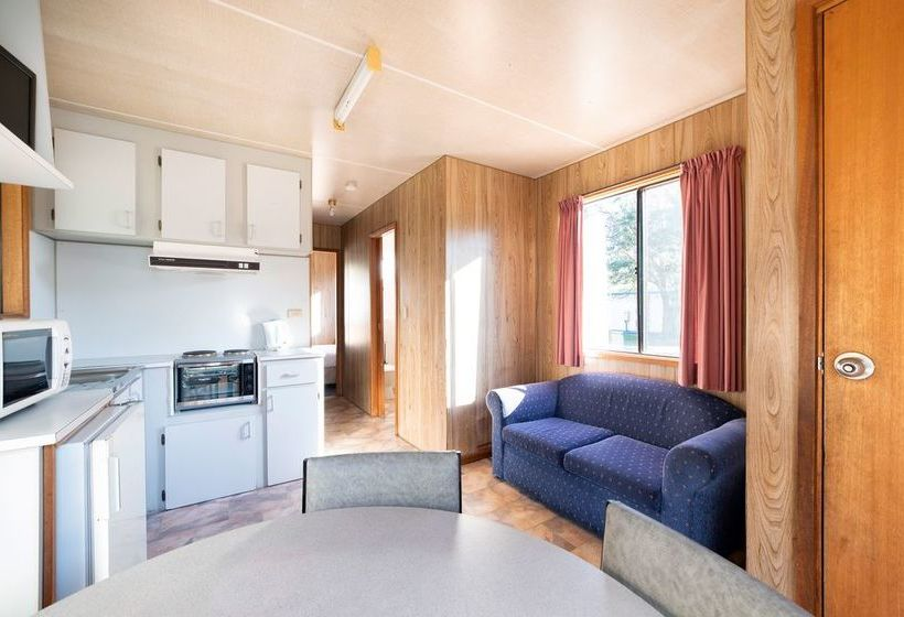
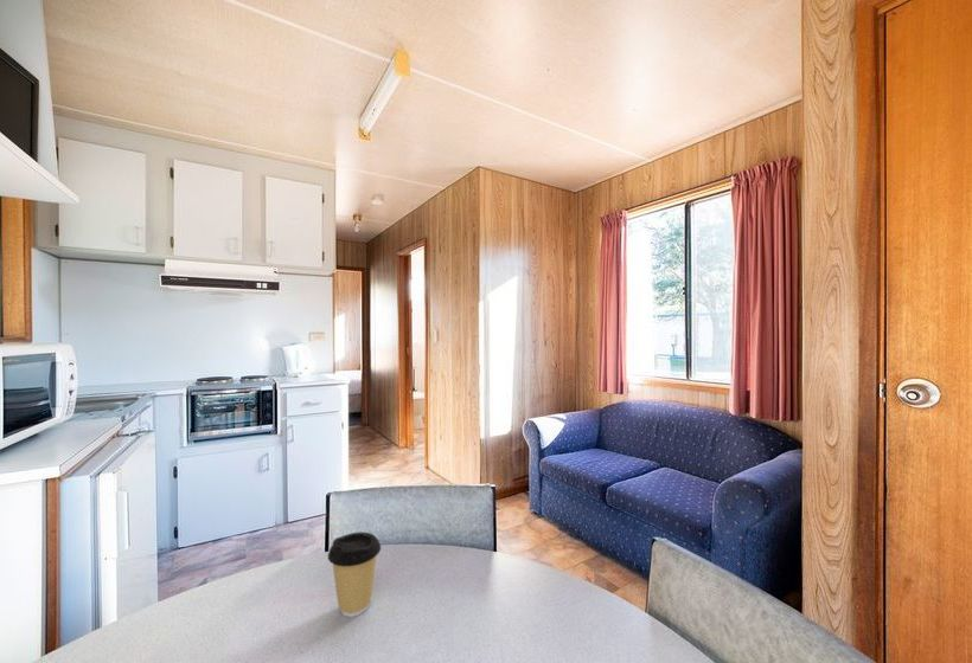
+ coffee cup (354, 573)
